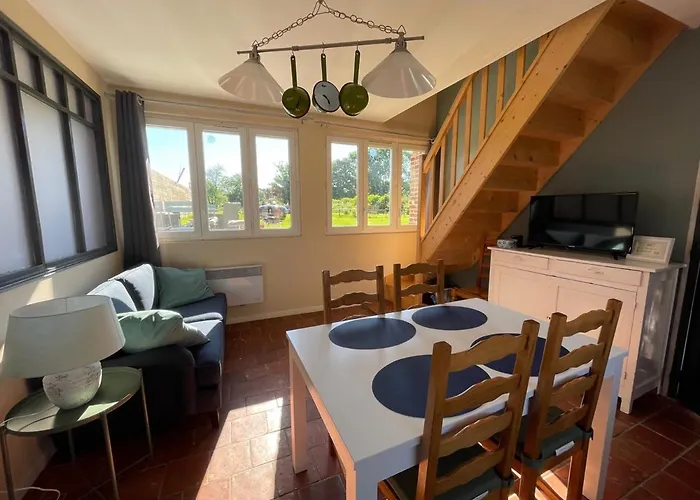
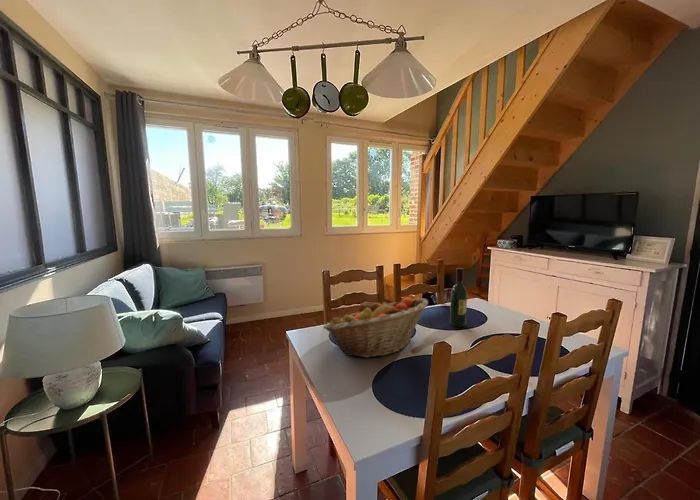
+ wine bottle (458, 296)
+ fruit basket (377, 321)
